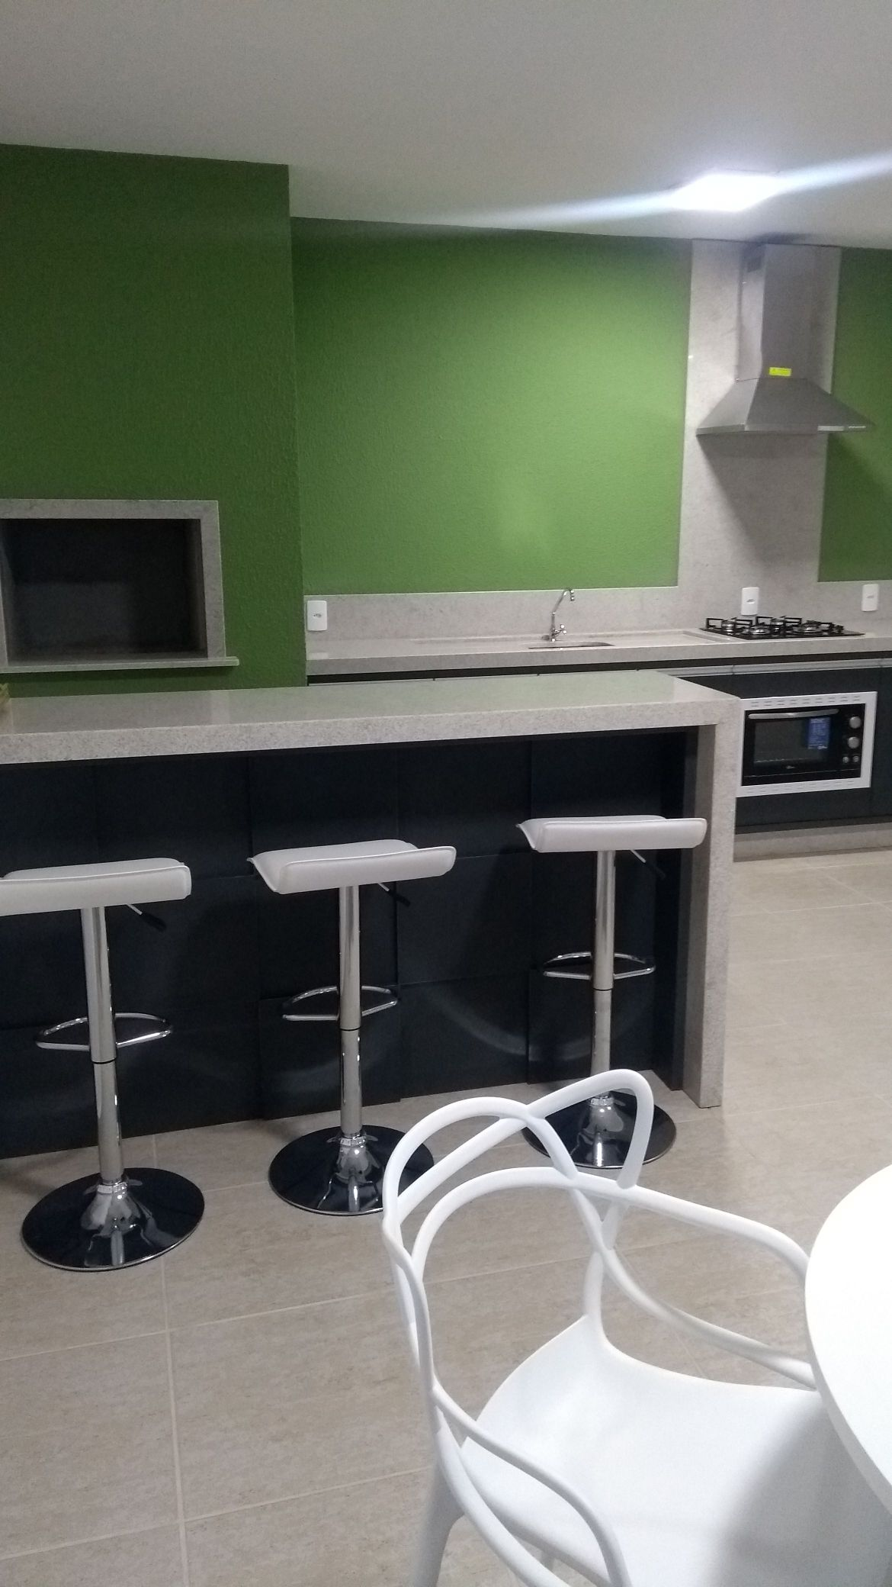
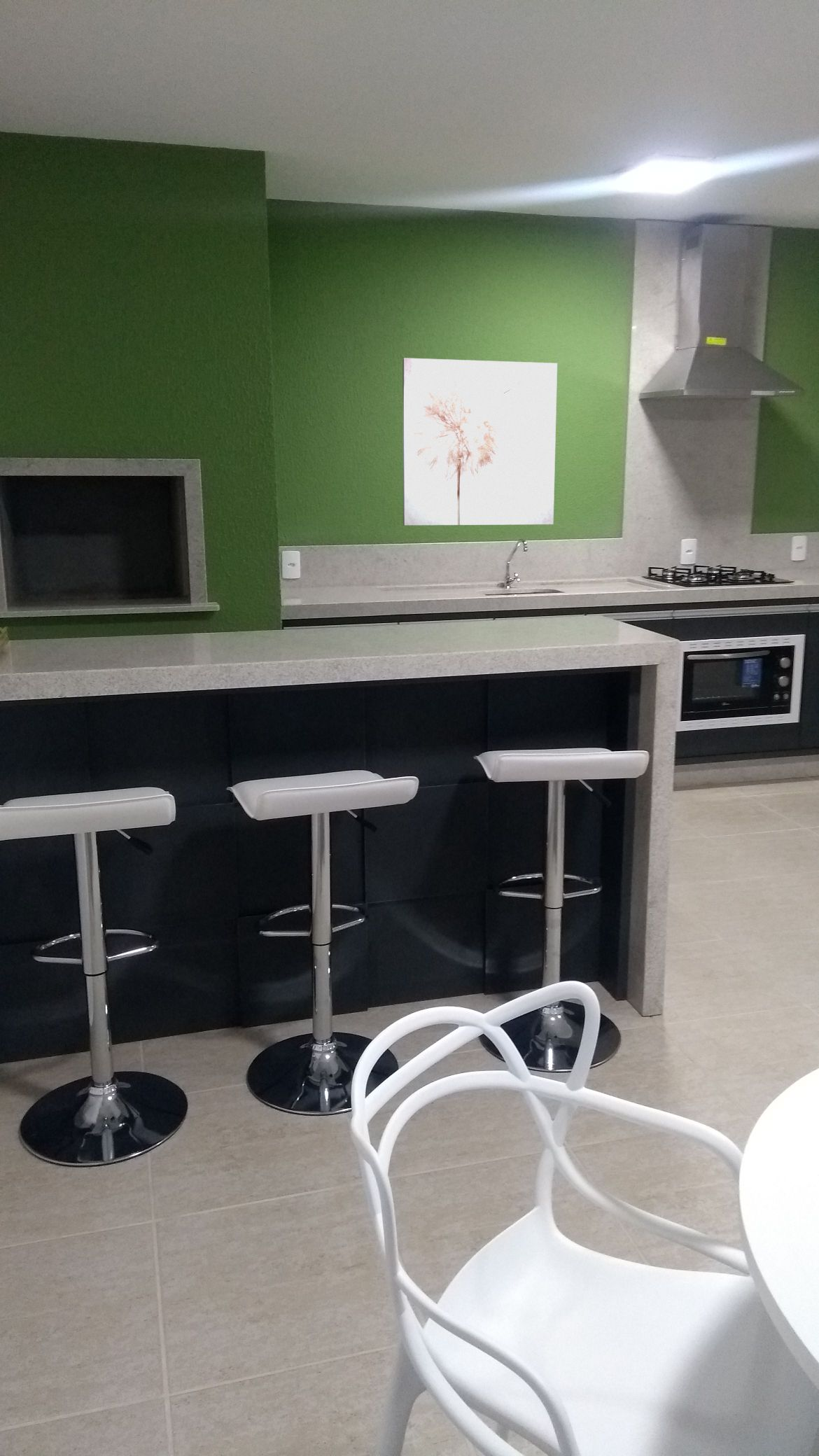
+ wall art (480, 444)
